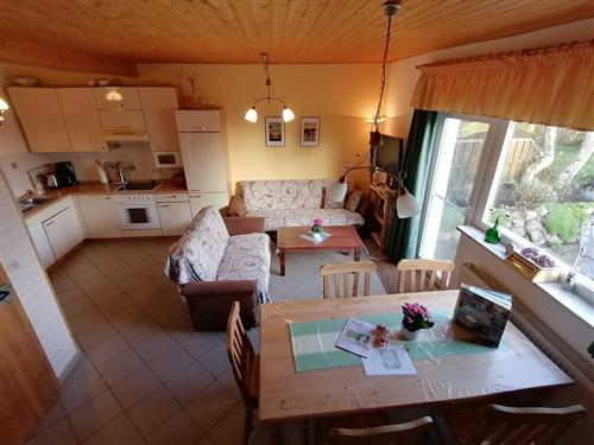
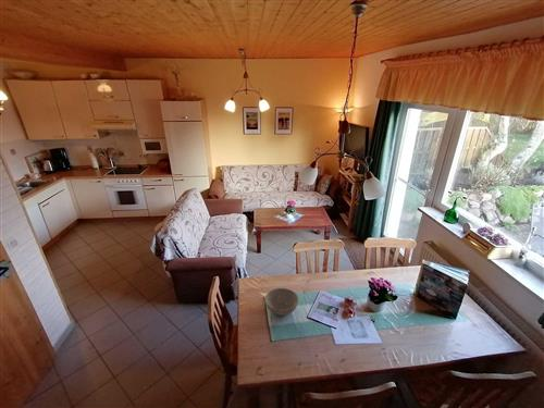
+ bowl (281, 304)
